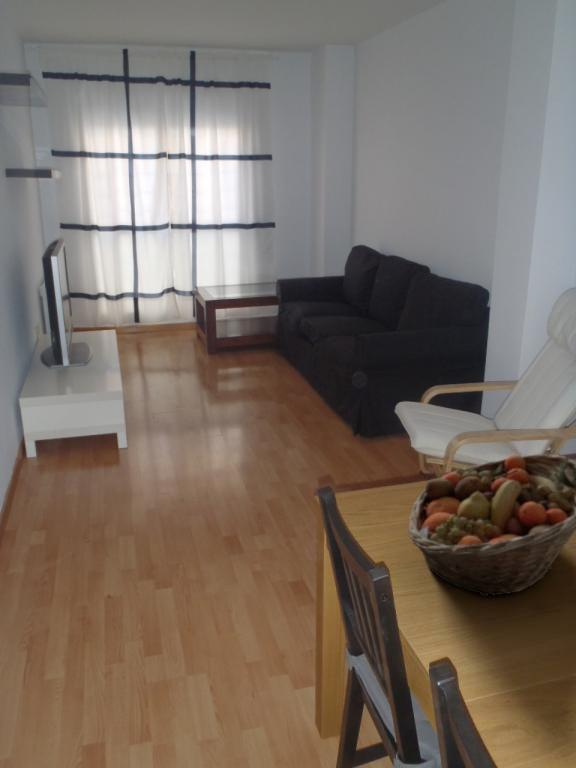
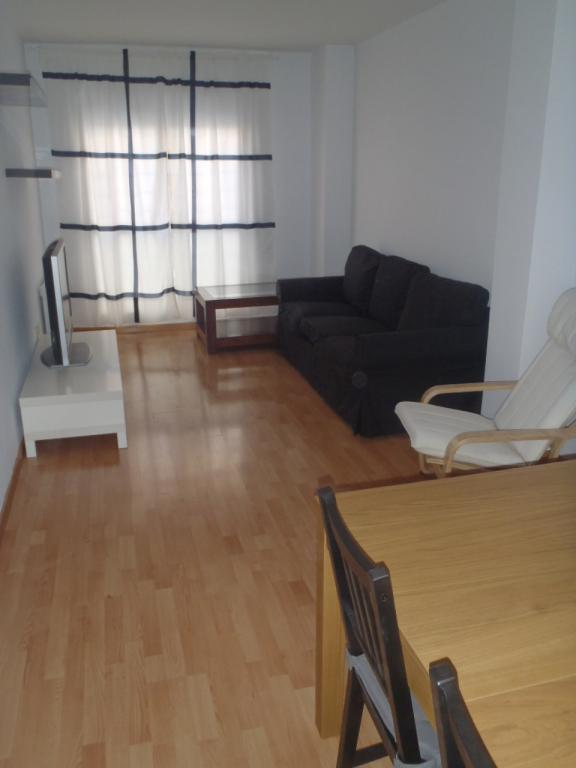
- fruit basket (498, 514)
